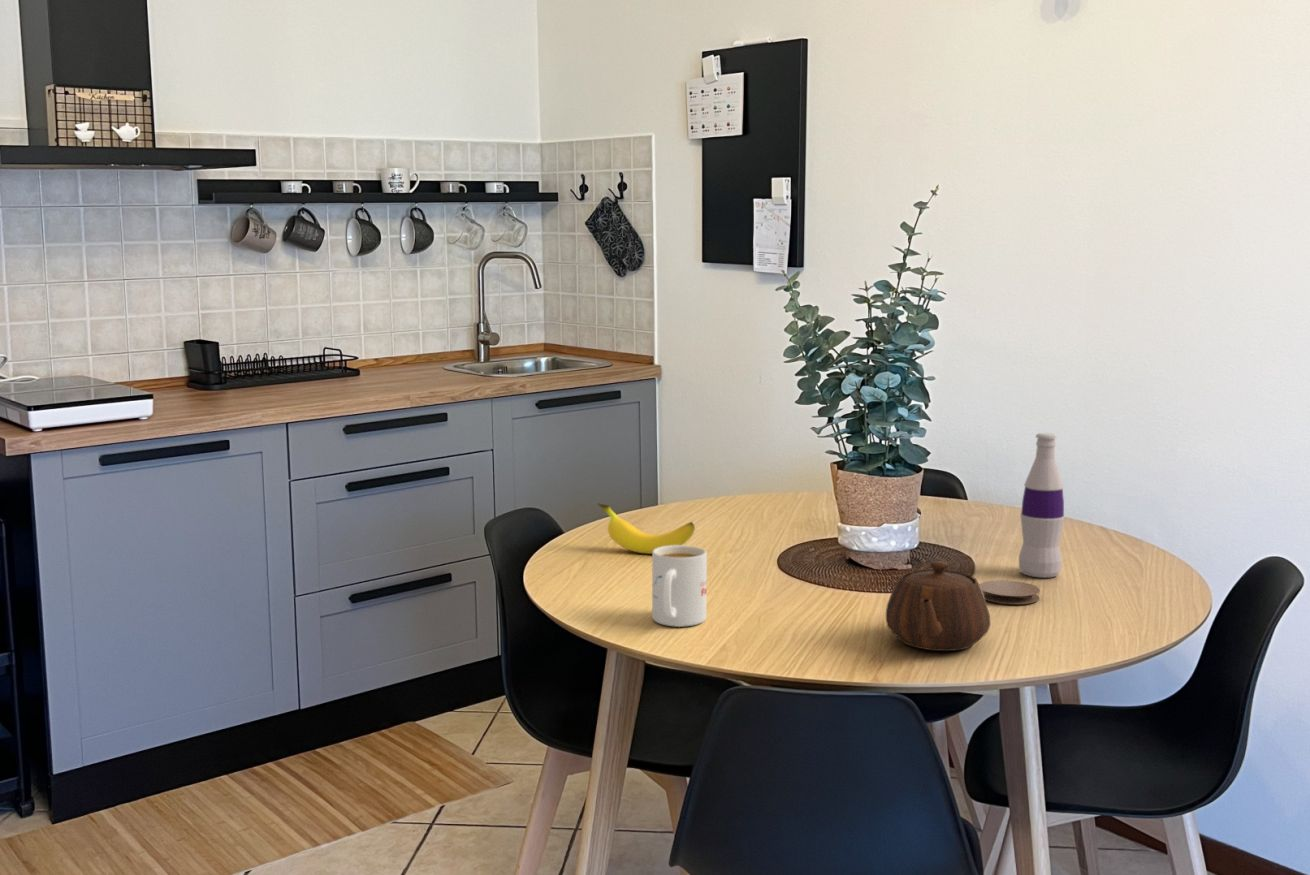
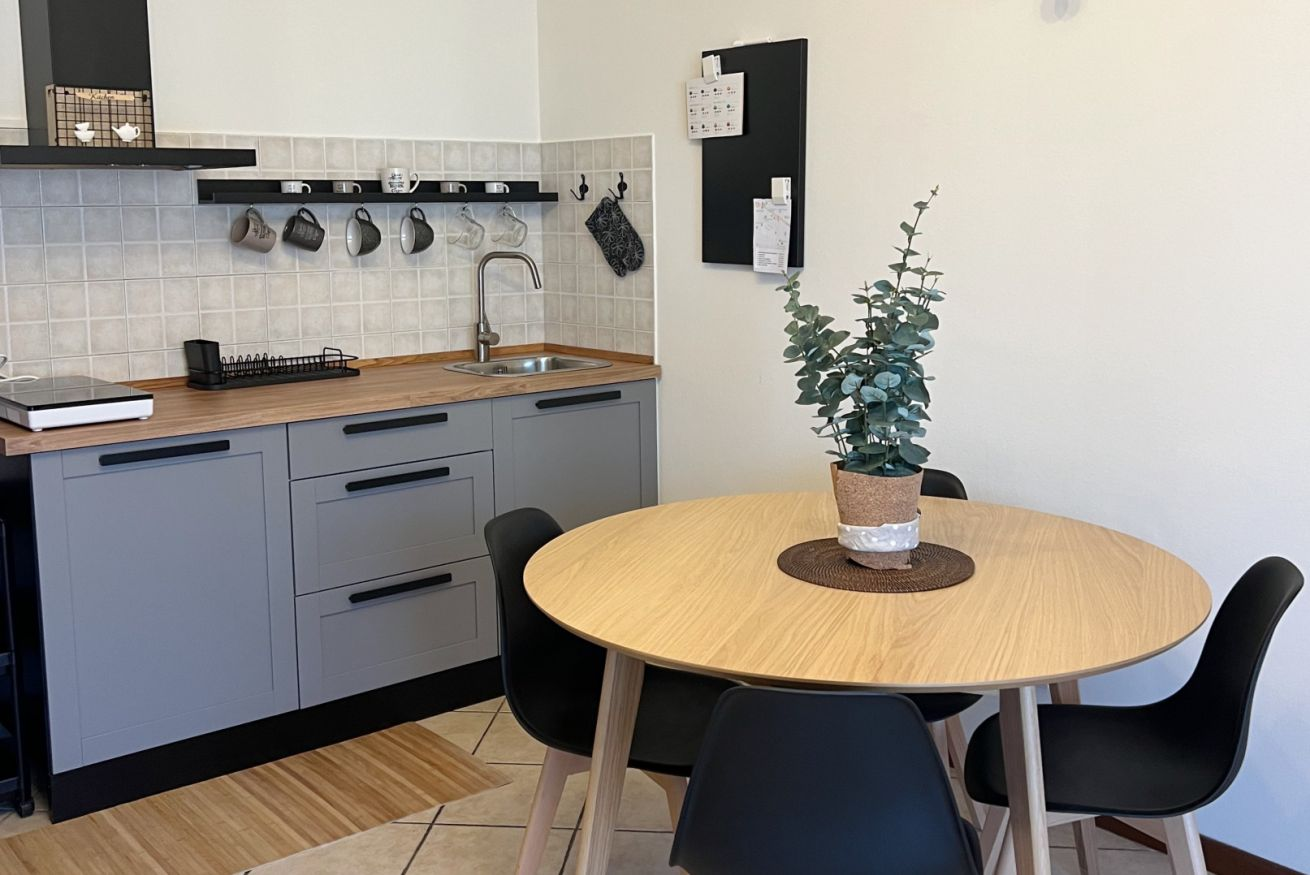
- banana (643, 532)
- coaster (1008, 591)
- bottle (1042, 503)
- teapot (937, 603)
- mug (676, 588)
